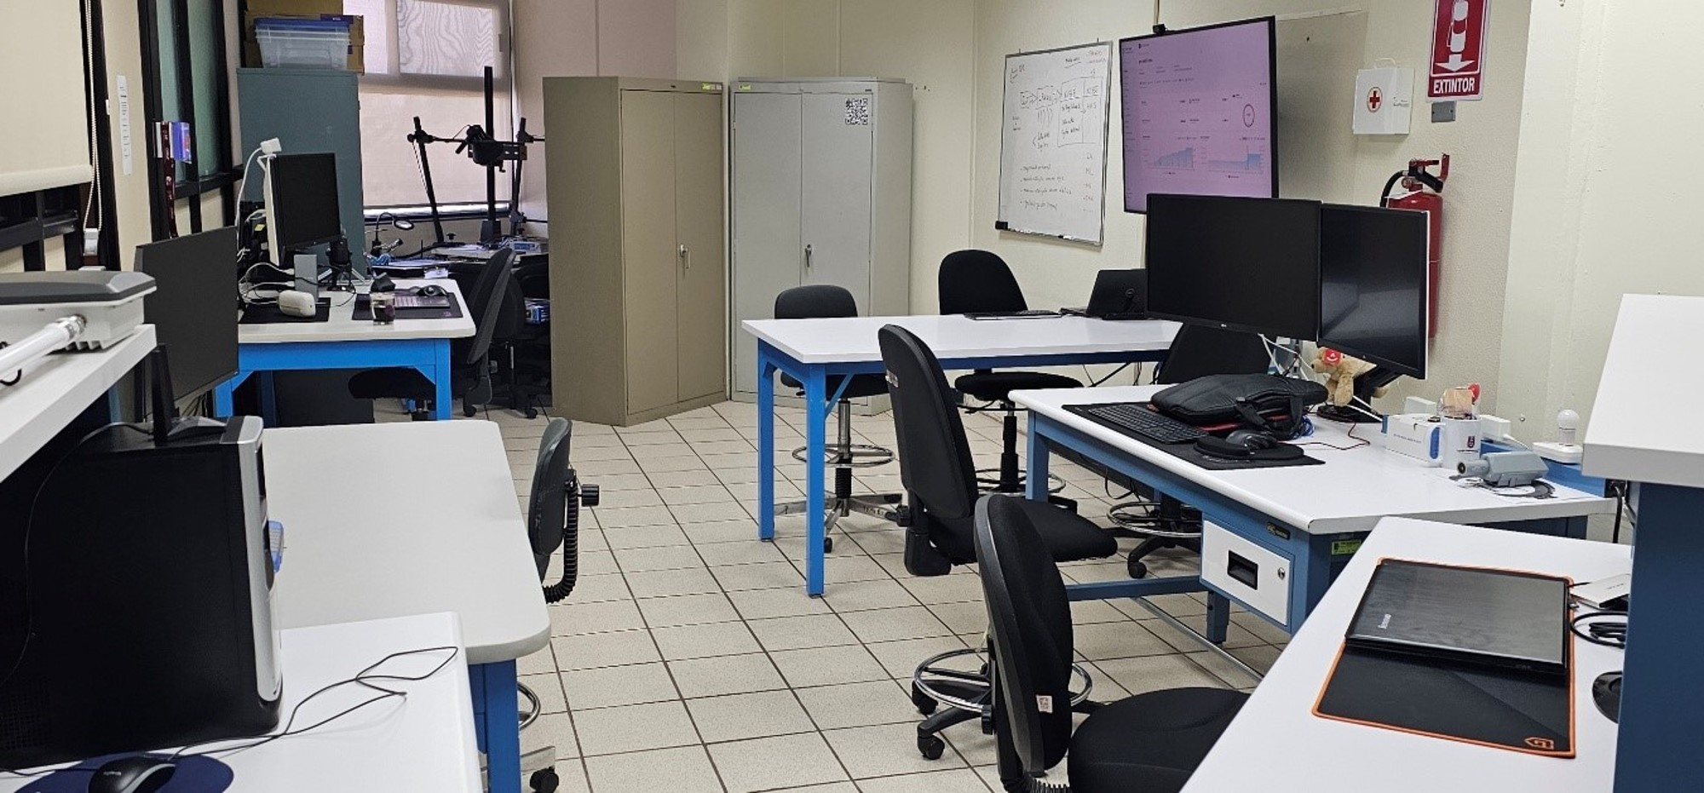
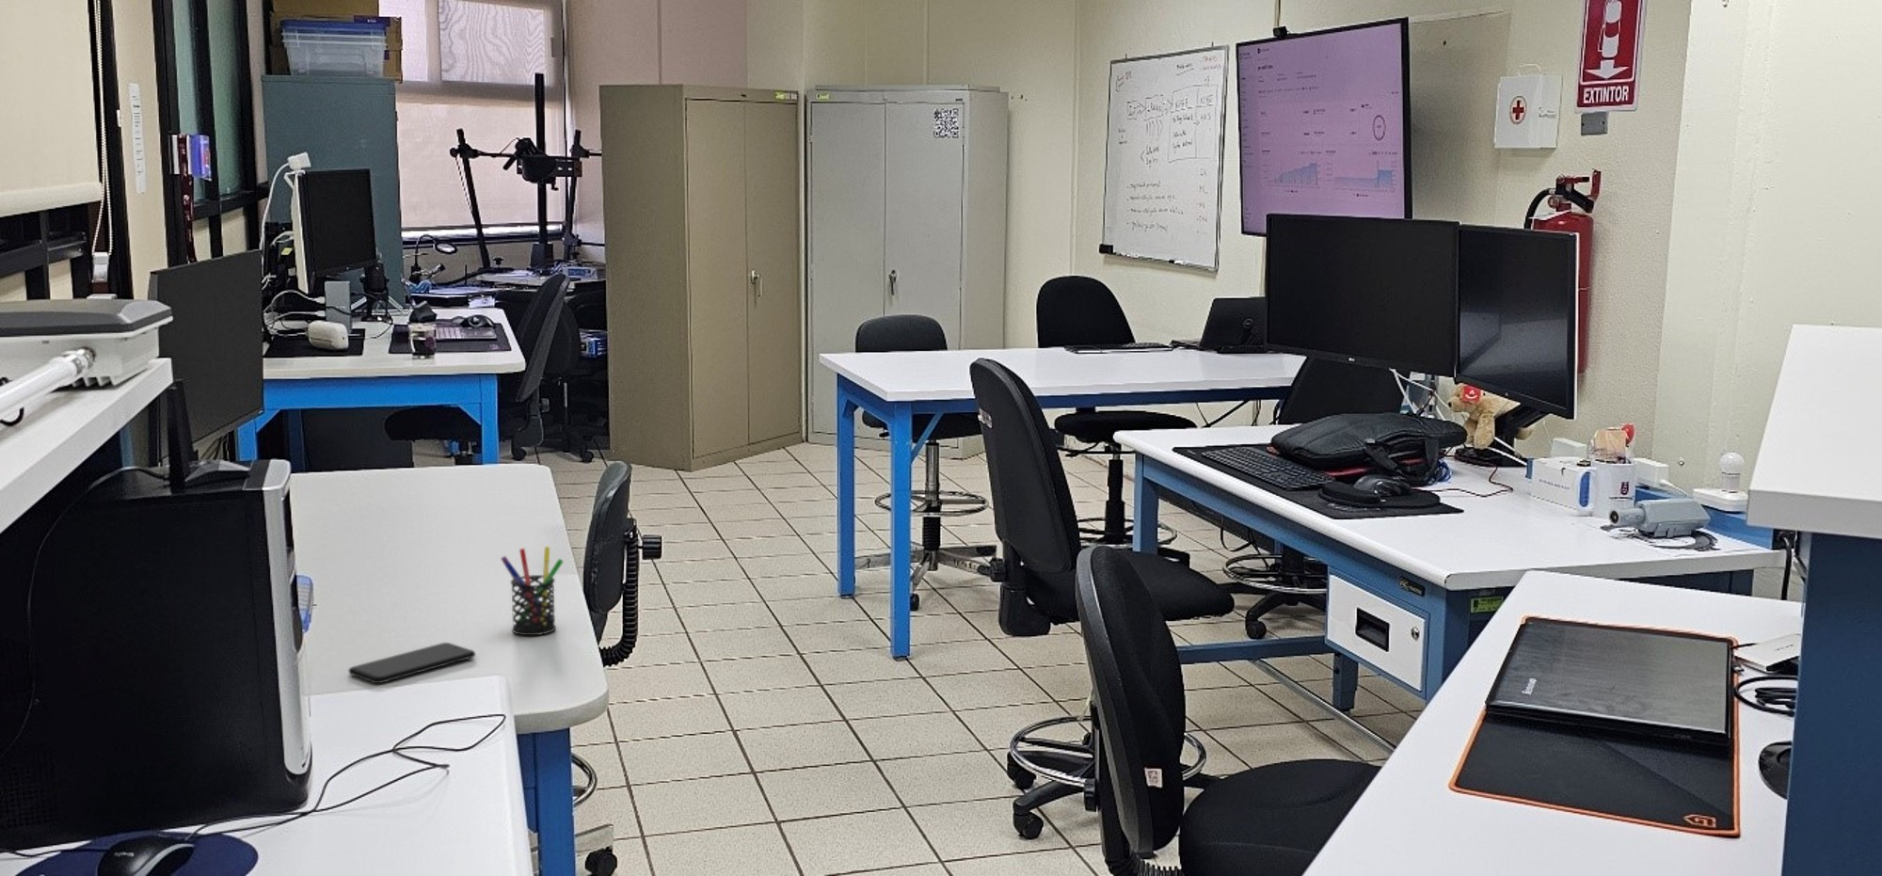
+ smartphone (412, 661)
+ pen holder (537, 587)
